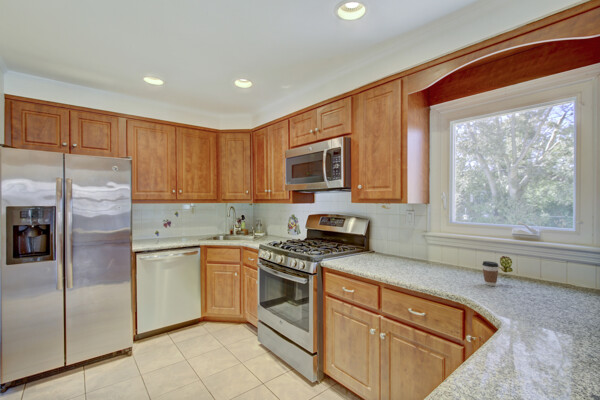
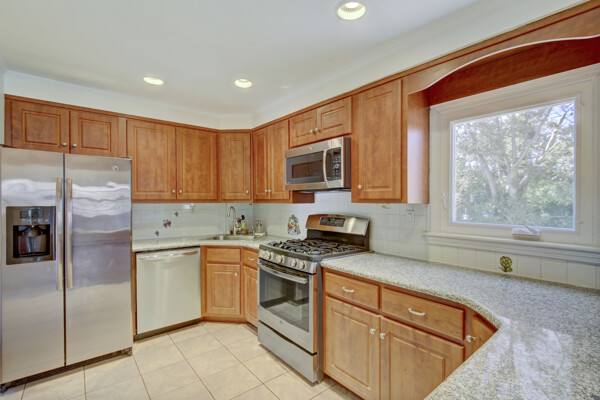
- coffee cup (490, 273)
